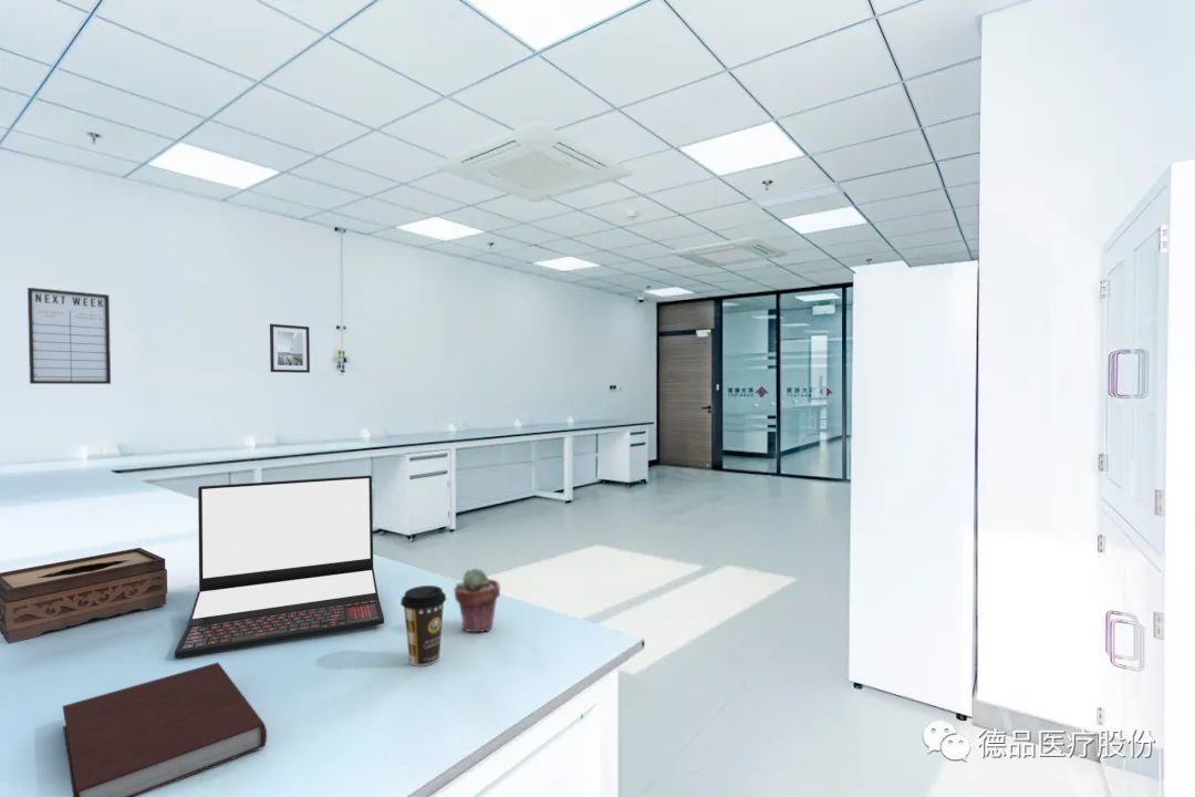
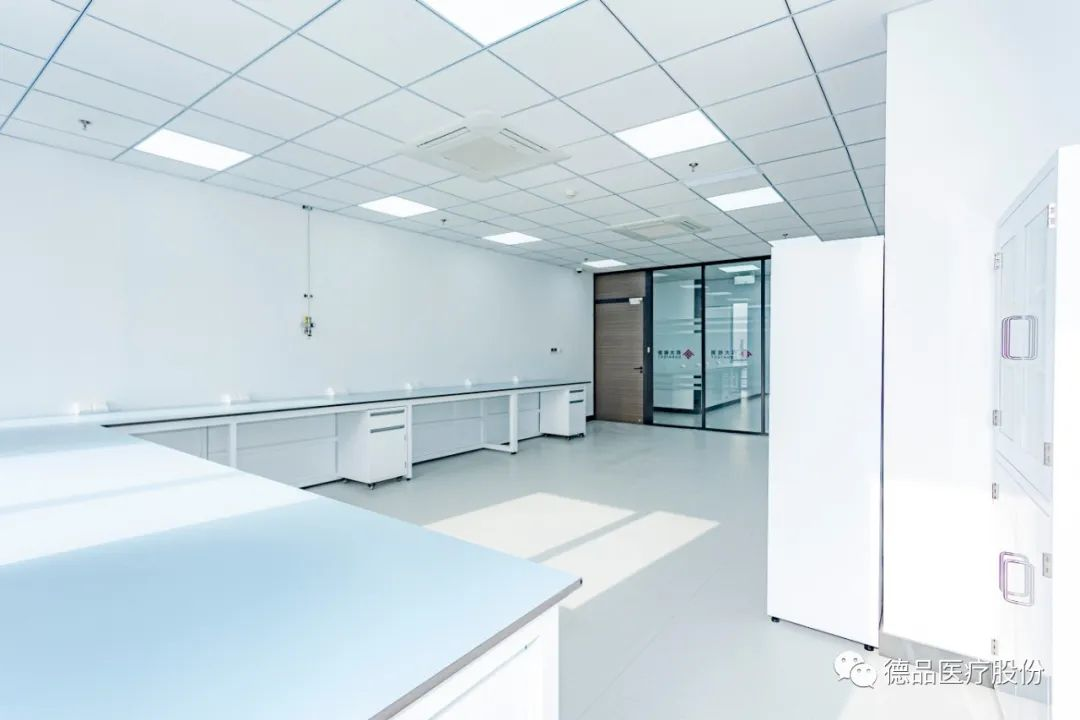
- writing board (71, 338)
- wall art (290, 349)
- laptop (288, 553)
- potted succulent (477, 597)
- coffee cup (424, 624)
- tissue box (82, 590)
- notebook (162, 725)
